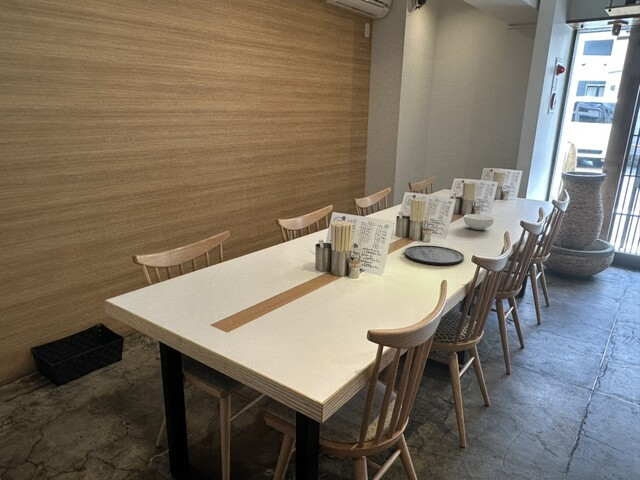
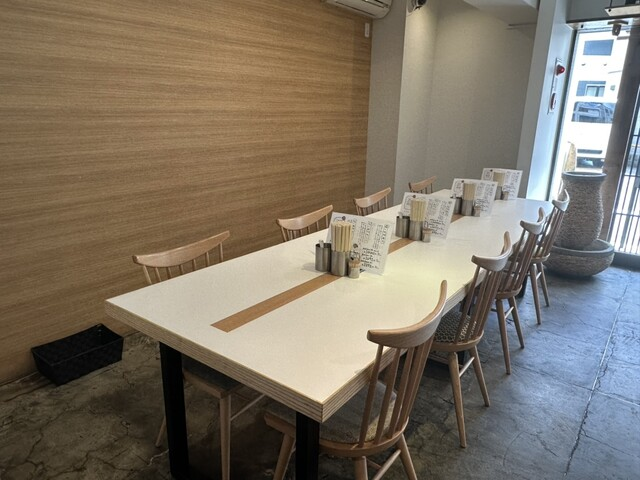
- plate (433, 254)
- cereal bowl (478, 222)
